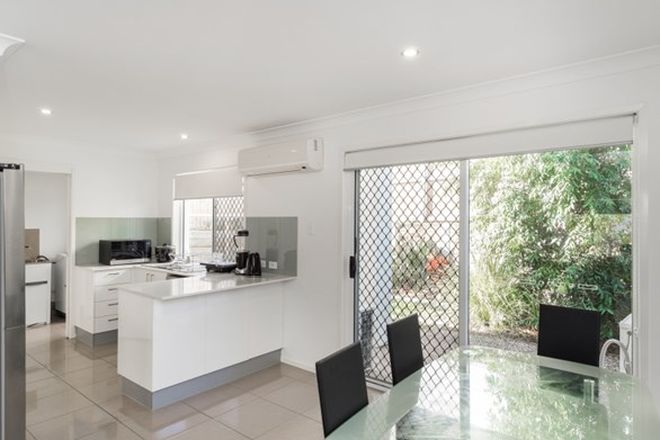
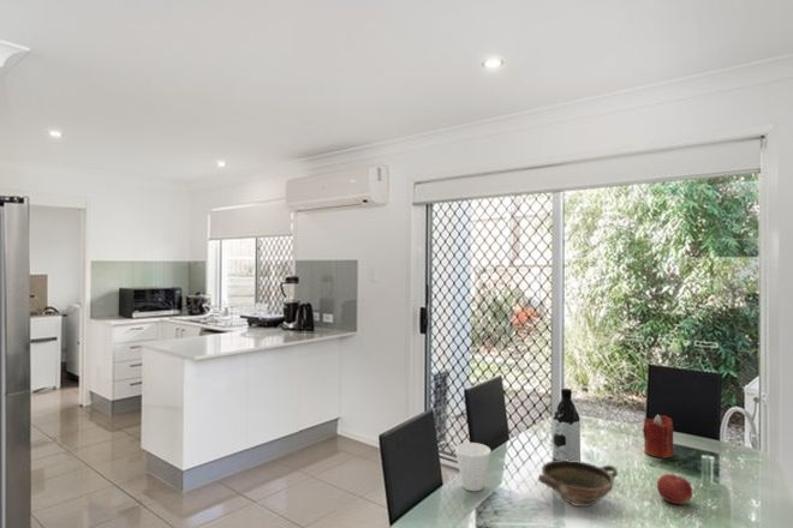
+ cup (472, 467)
+ fruit (674, 487)
+ candle (658, 433)
+ bowl (577, 485)
+ water bottle (566, 427)
